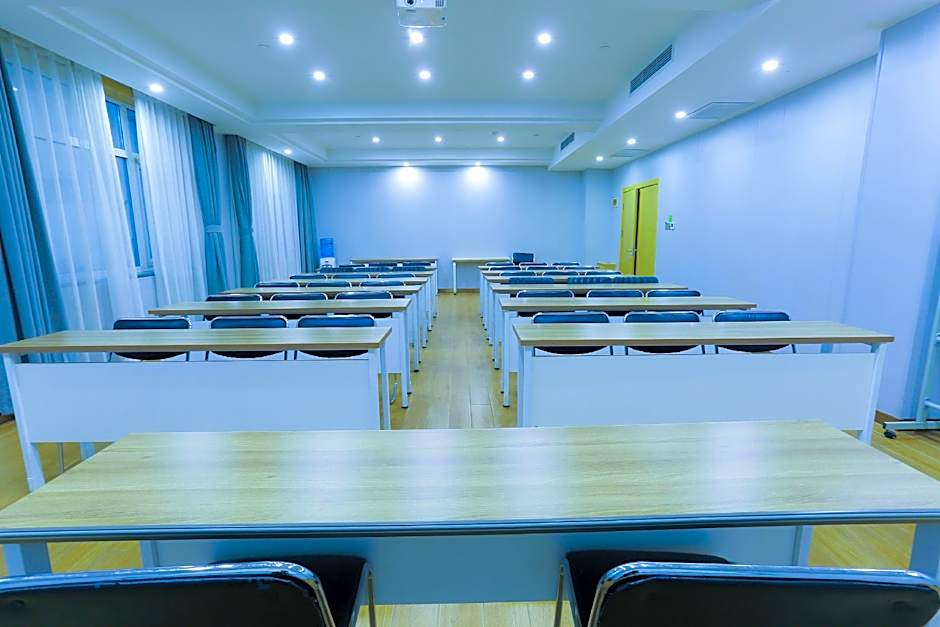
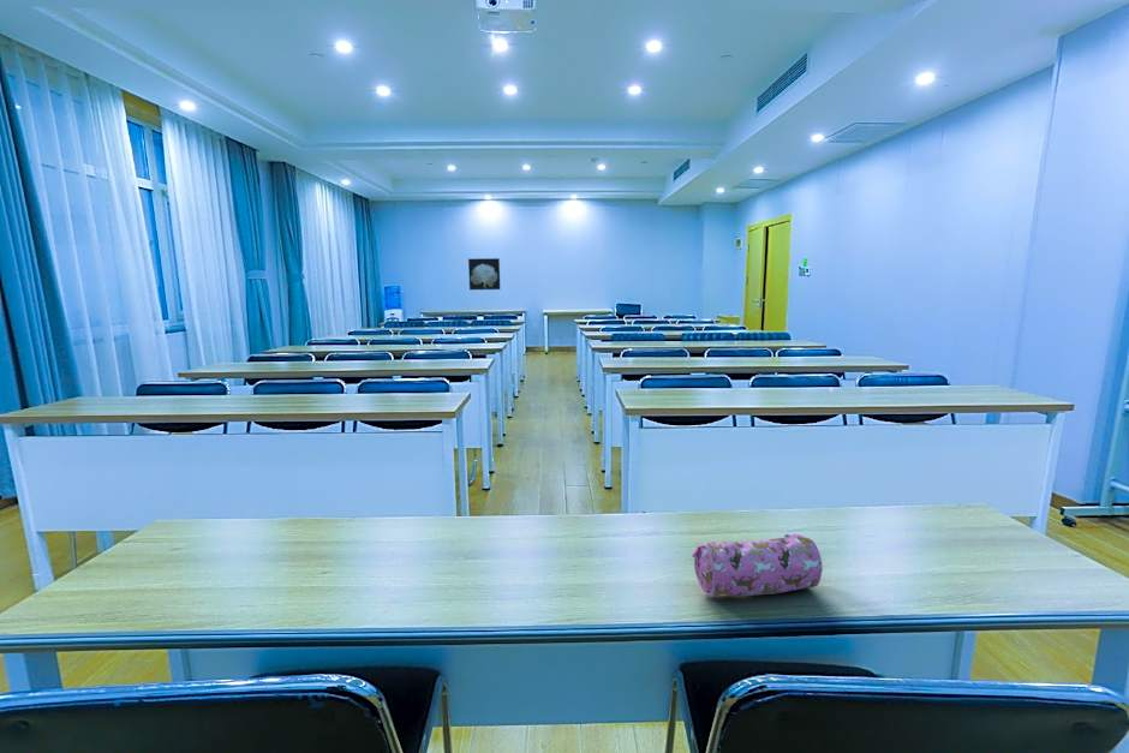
+ pencil case (755, 564)
+ wall art (484, 274)
